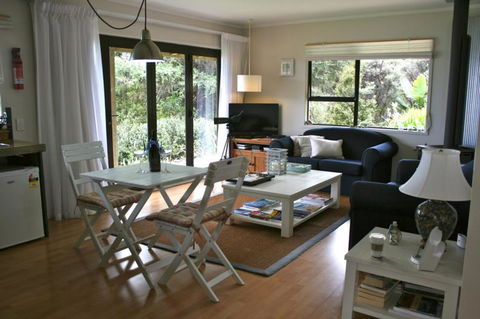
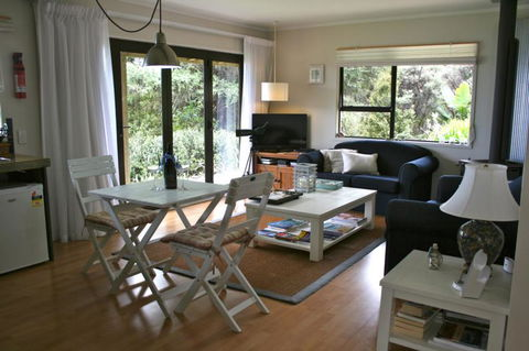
- coffee cup (377, 245)
